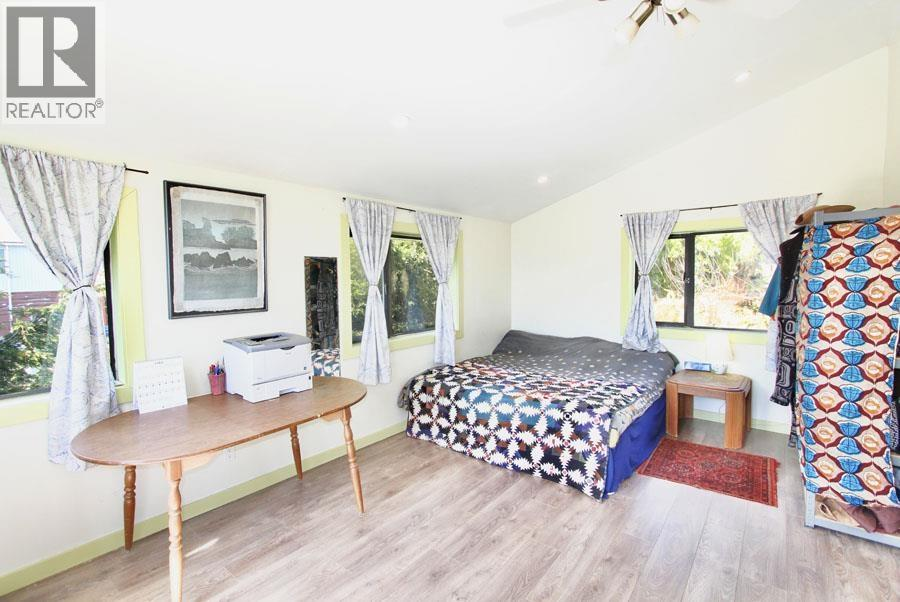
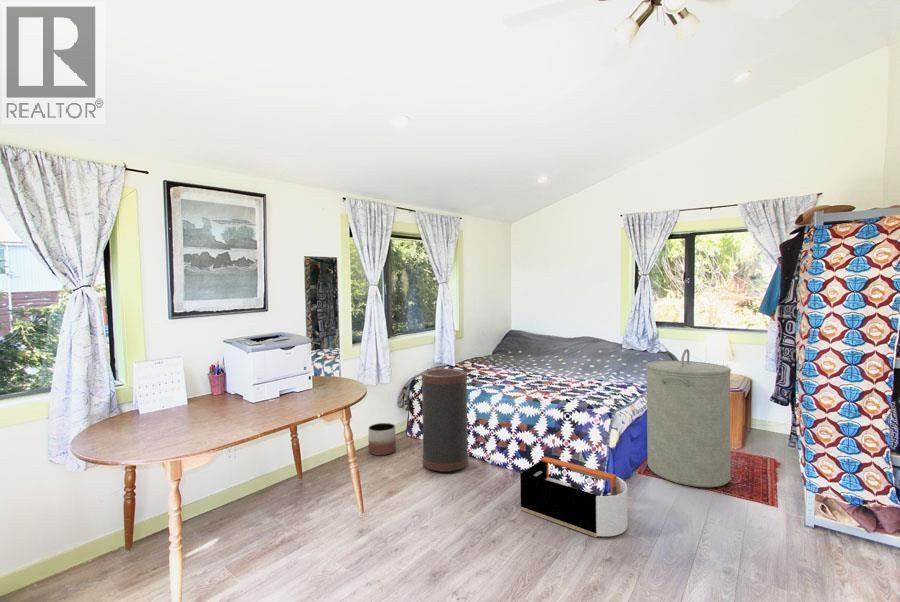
+ trash can (444, 418)
+ laundry hamper (687, 410)
+ planter (382, 438)
+ storage bin (576, 495)
